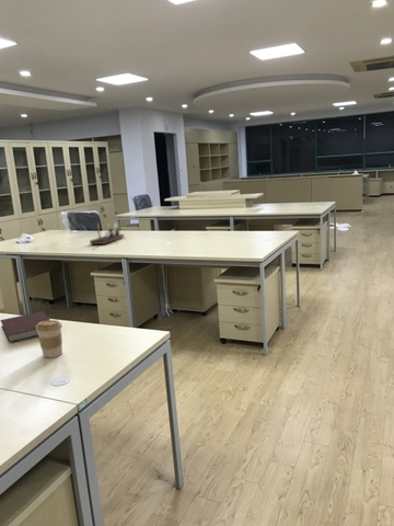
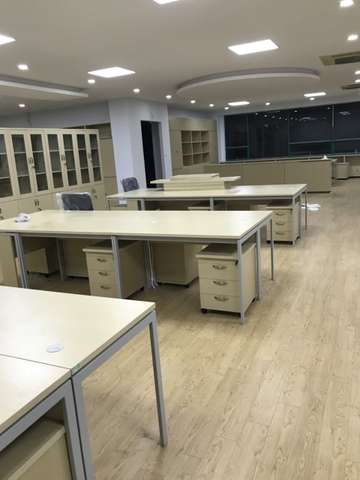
- coffee cup (50, 338)
- desk organizer (108, 230)
- notebook (26, 325)
